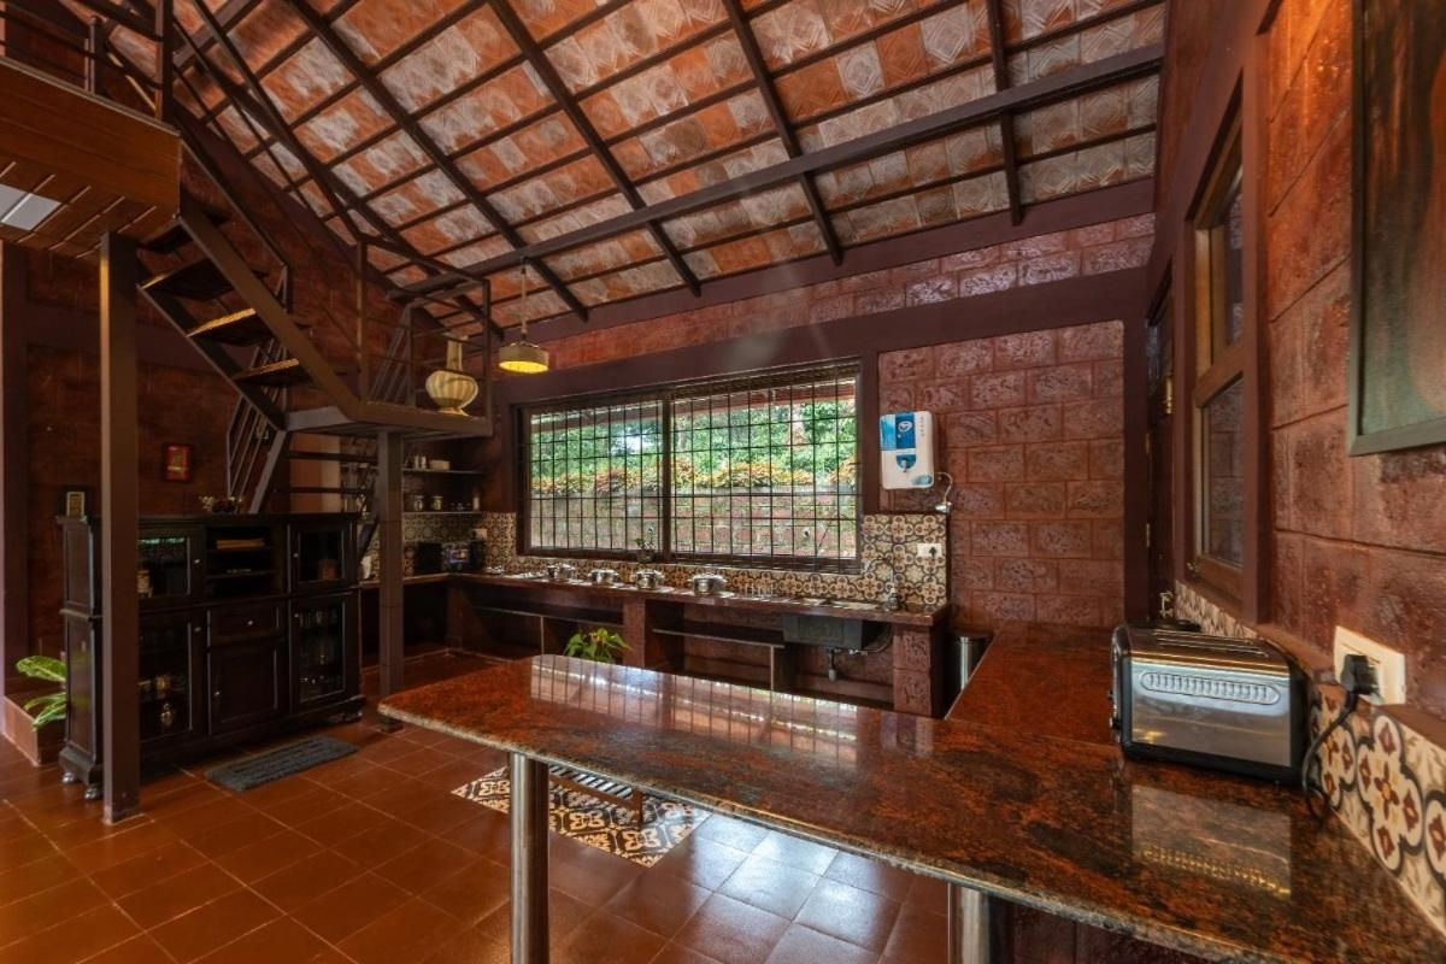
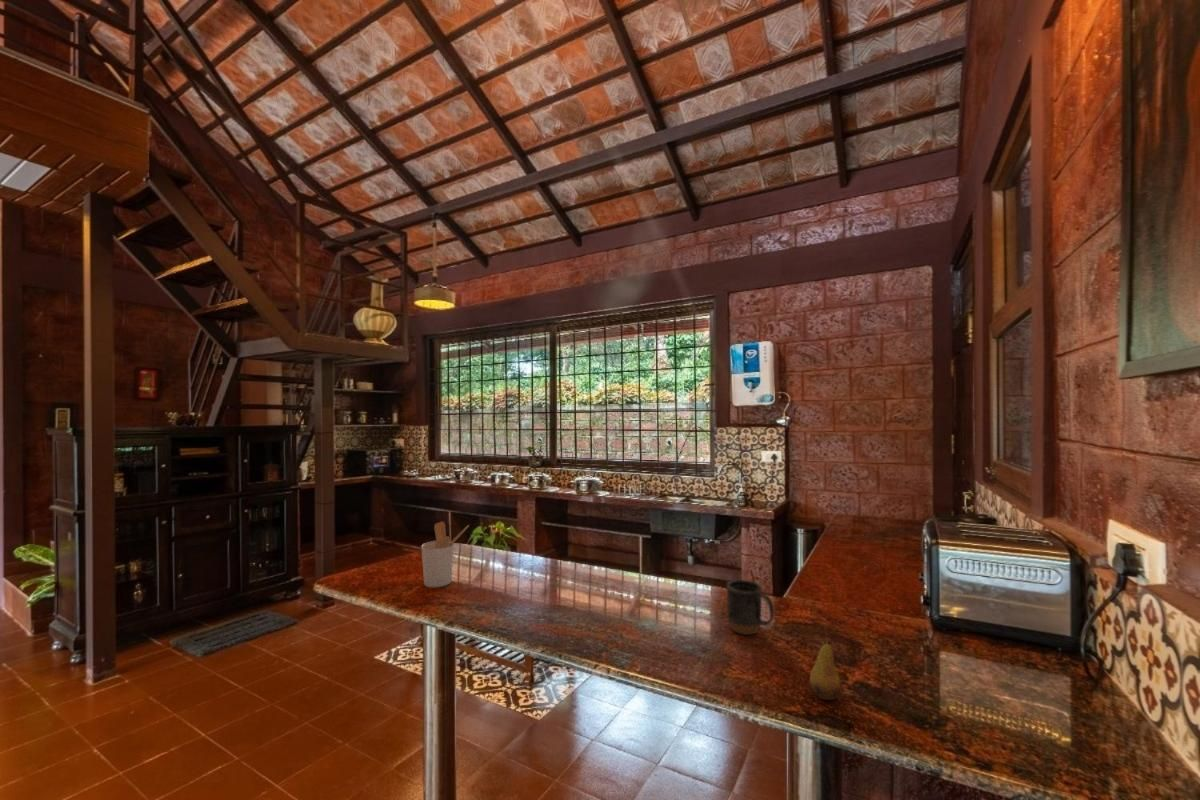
+ utensil holder (446, 553)
+ mug (749, 607)
+ fruit (825, 664)
